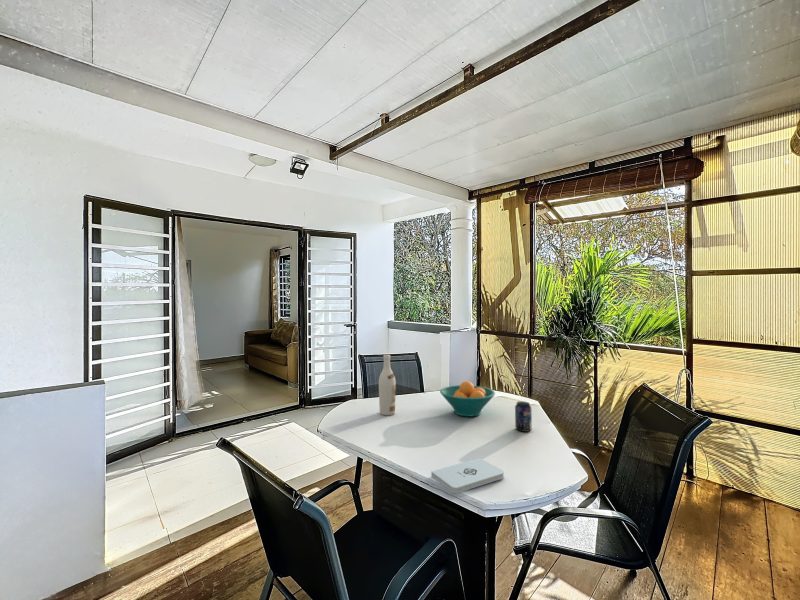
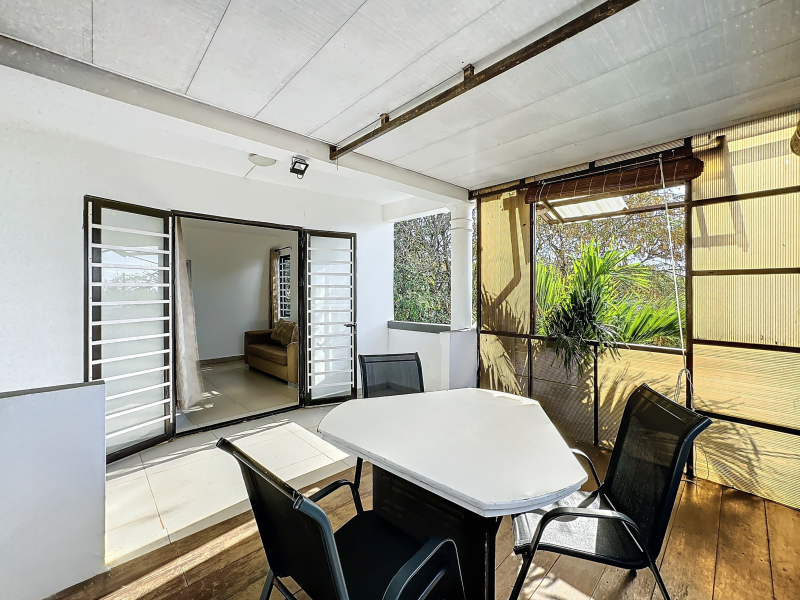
- wine bottle (387, 383)
- fruit bowl (467, 397)
- notepad (468, 474)
- beverage can (523, 416)
